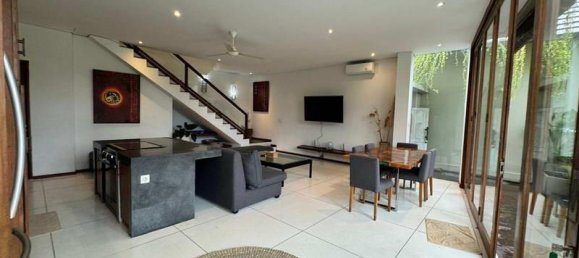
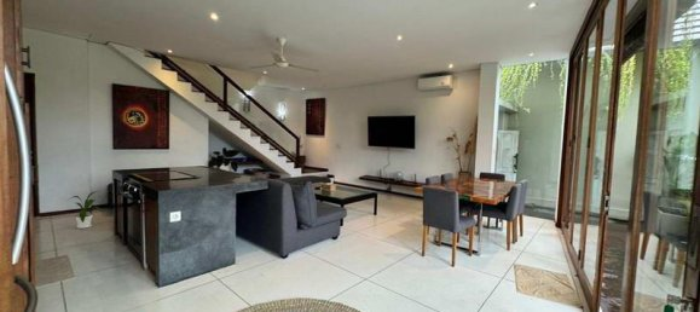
+ house plant (85, 209)
